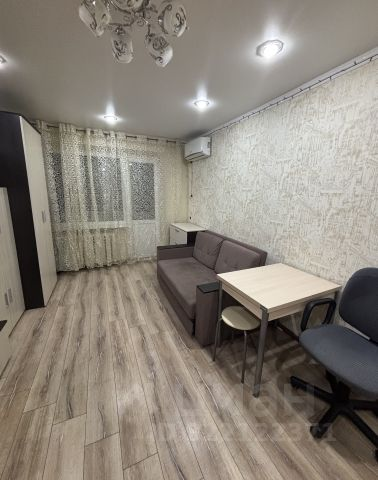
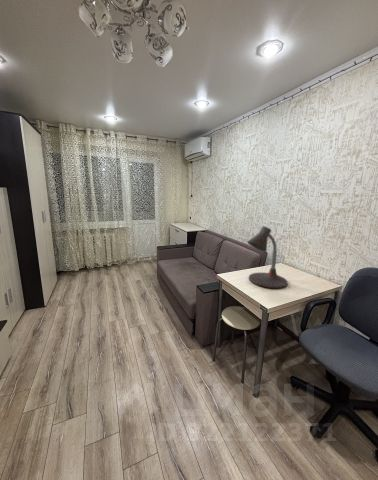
+ desk lamp (265, 251)
